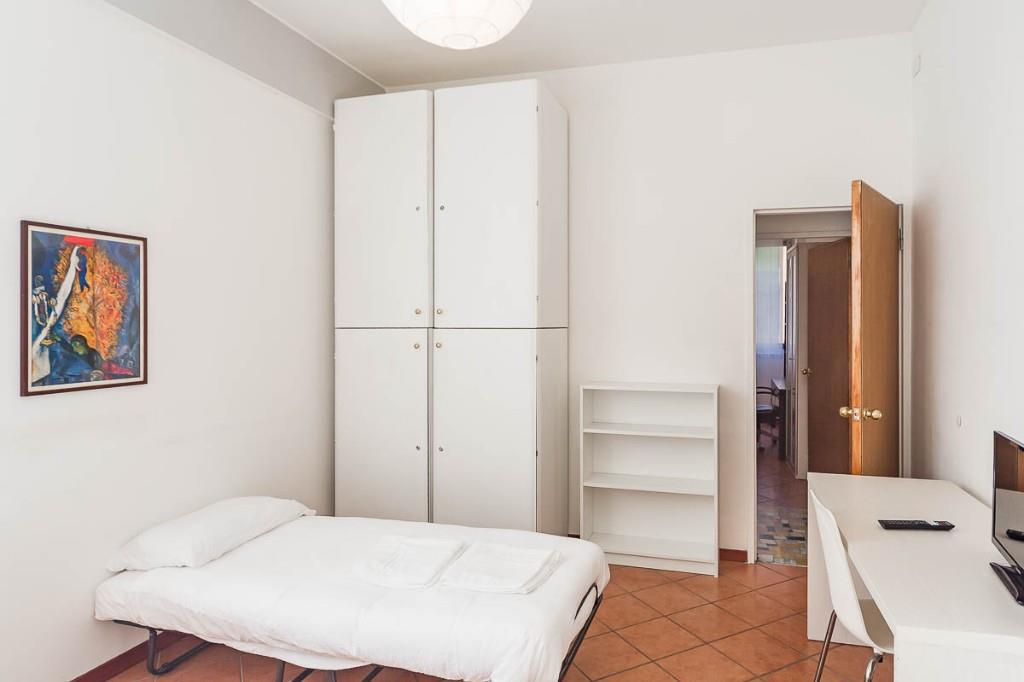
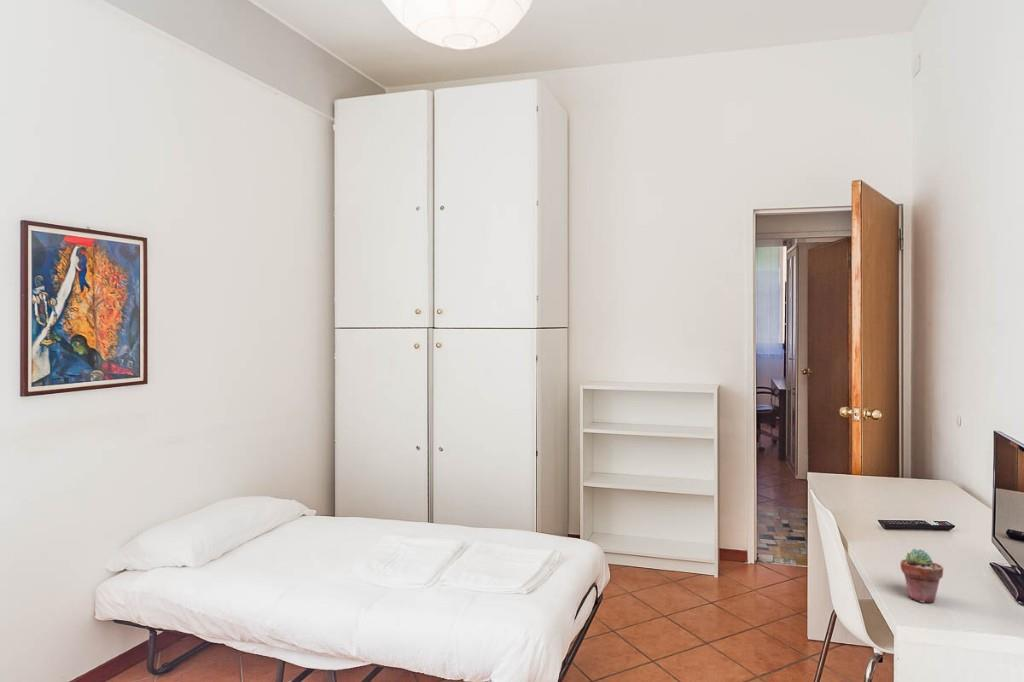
+ potted succulent (921, 573)
